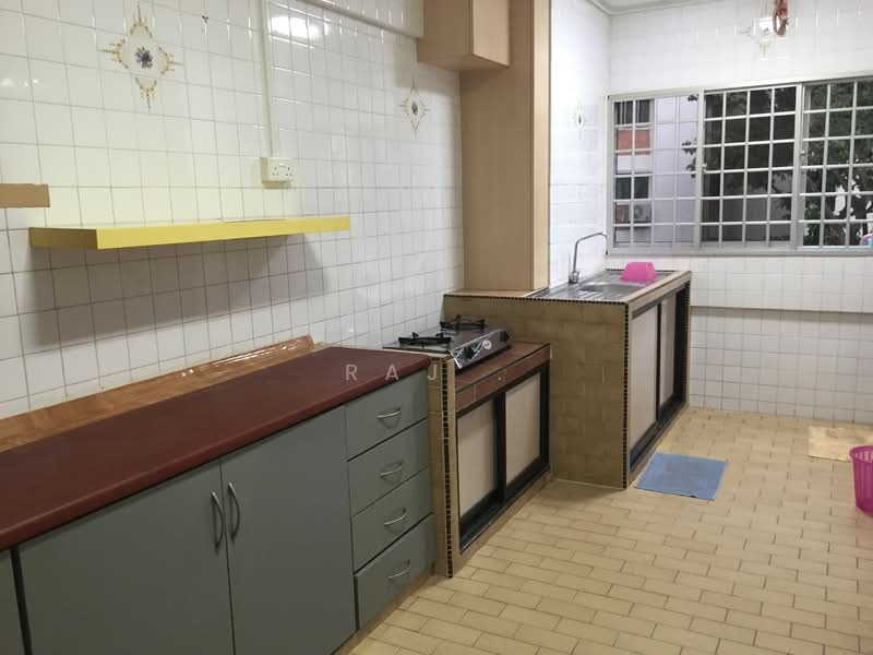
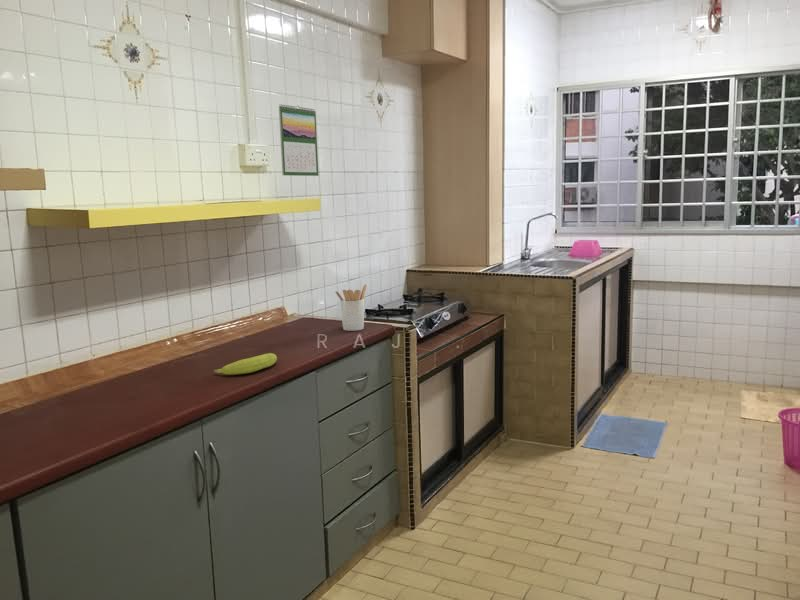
+ utensil holder (352, 307)
+ fruit (249, 361)
+ calendar (299, 140)
